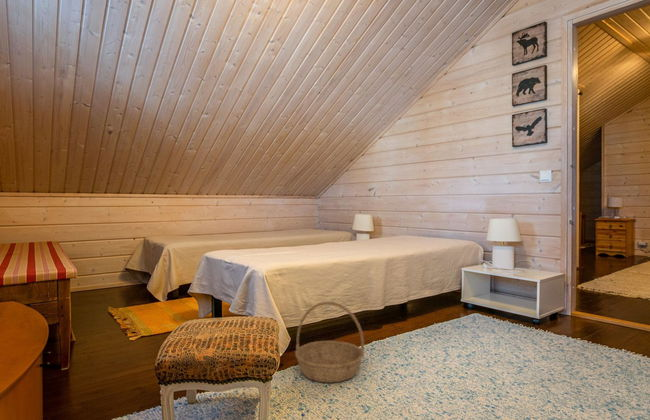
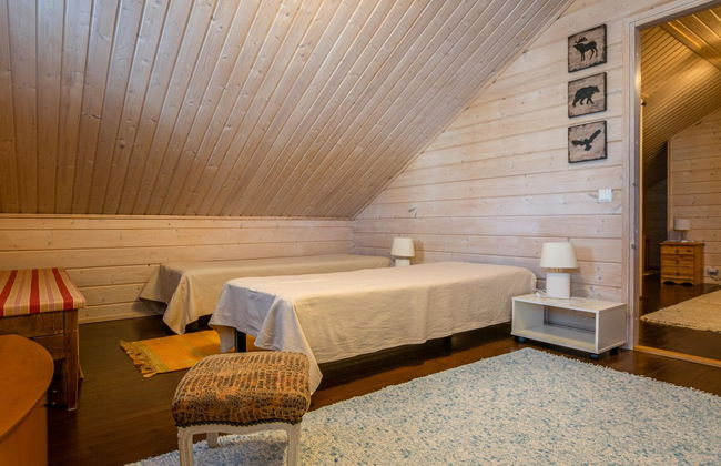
- basket (329, 341)
